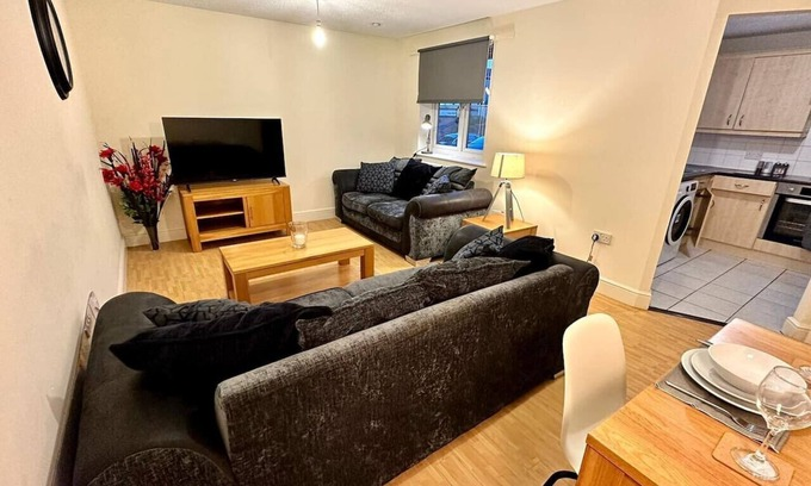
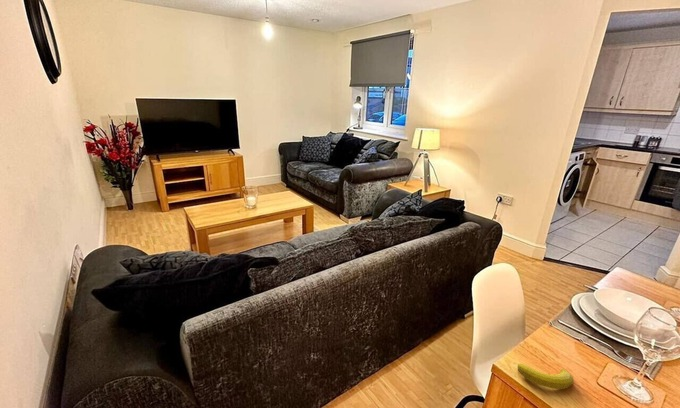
+ banana (548, 375)
